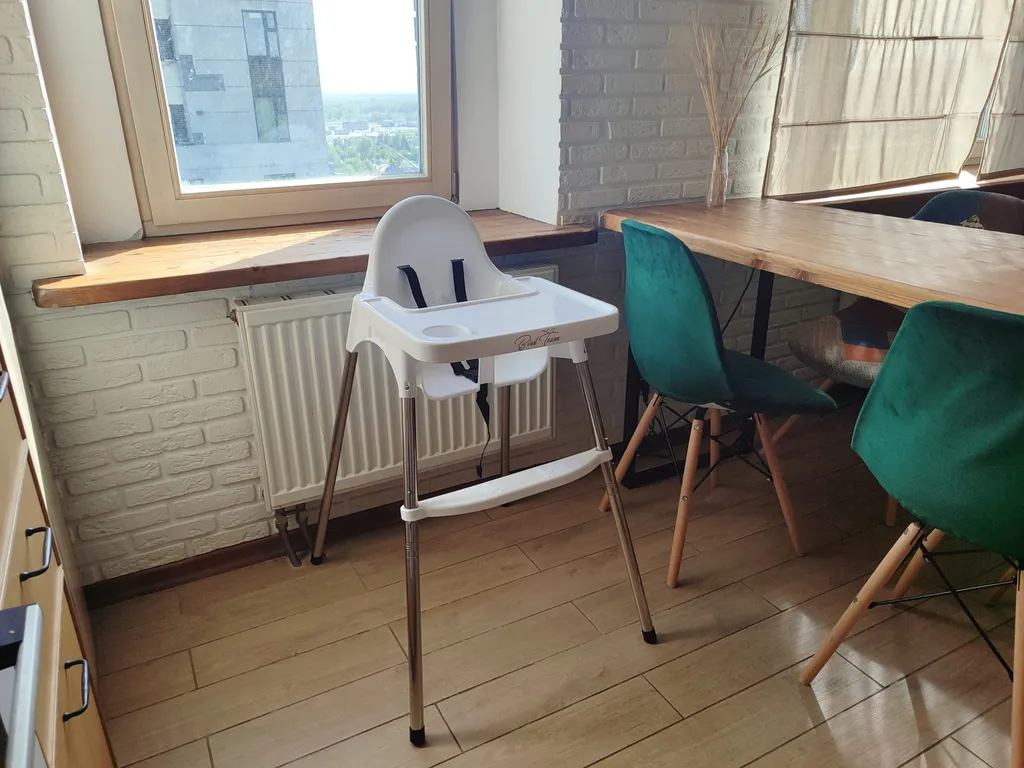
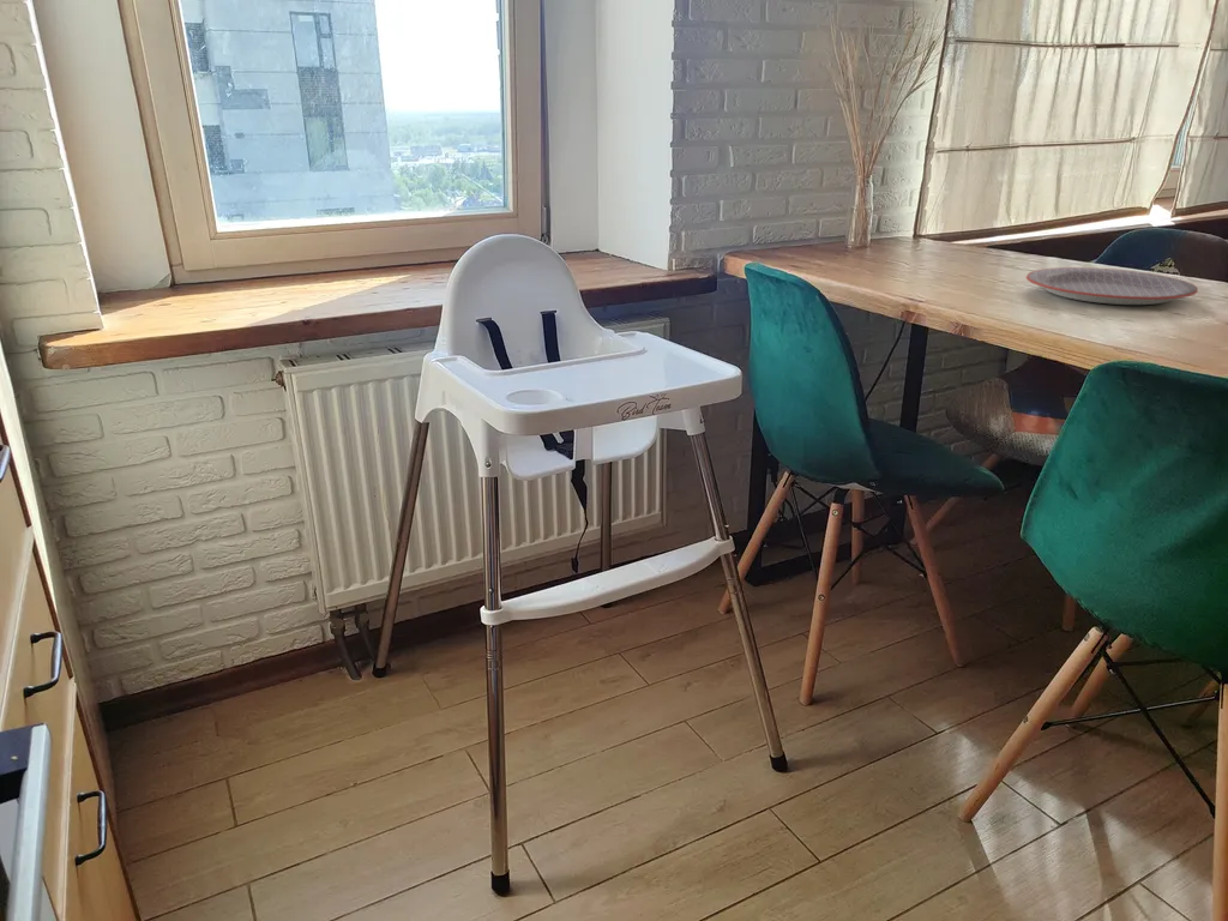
+ plate (1107, 287)
